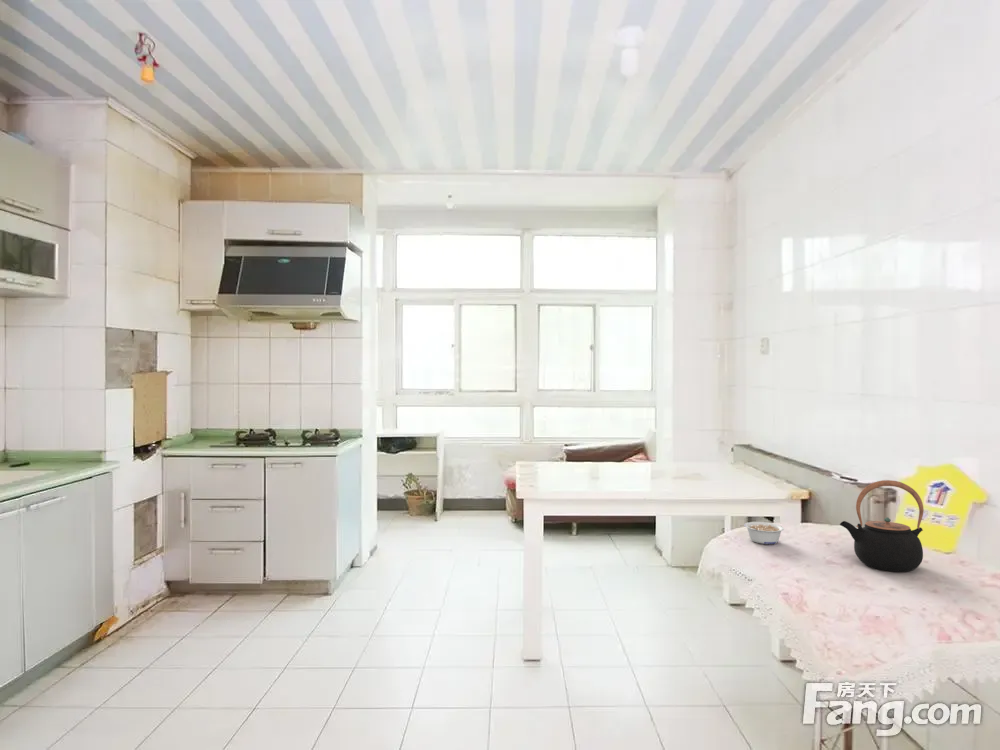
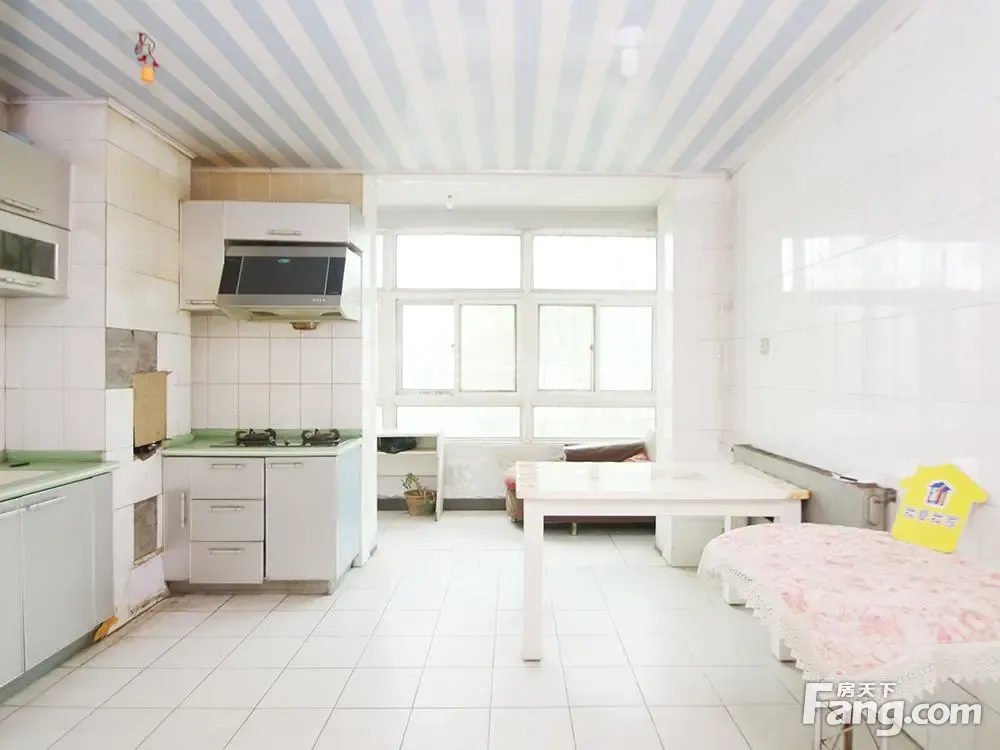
- legume (764, 532)
- teapot (881, 522)
